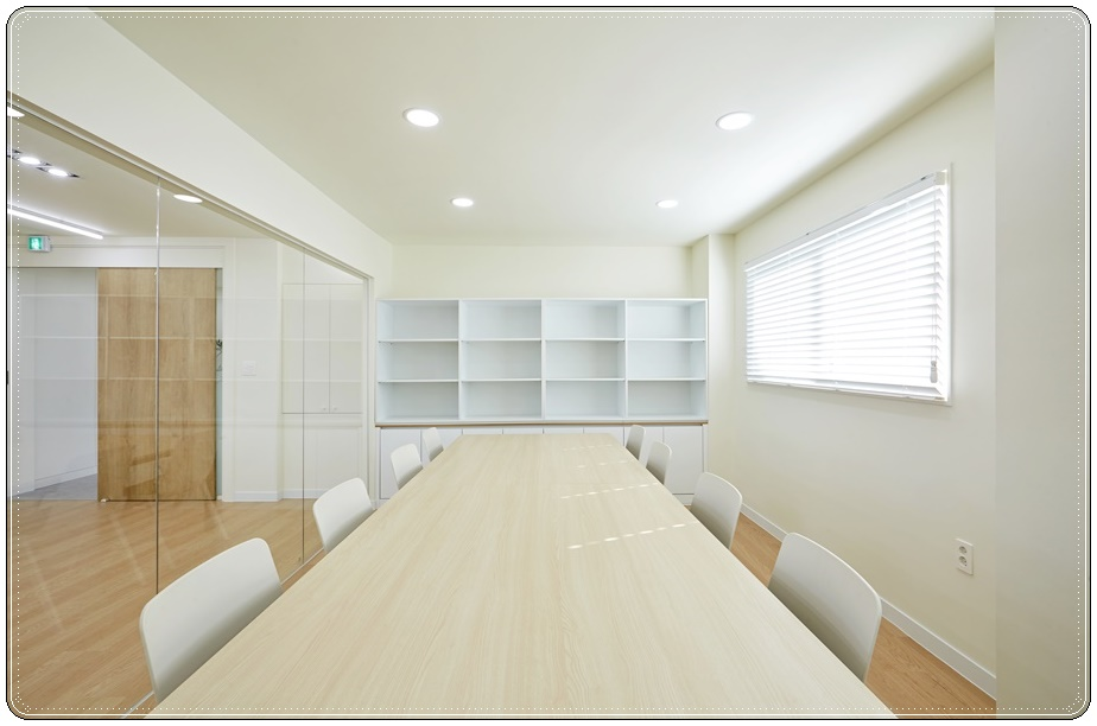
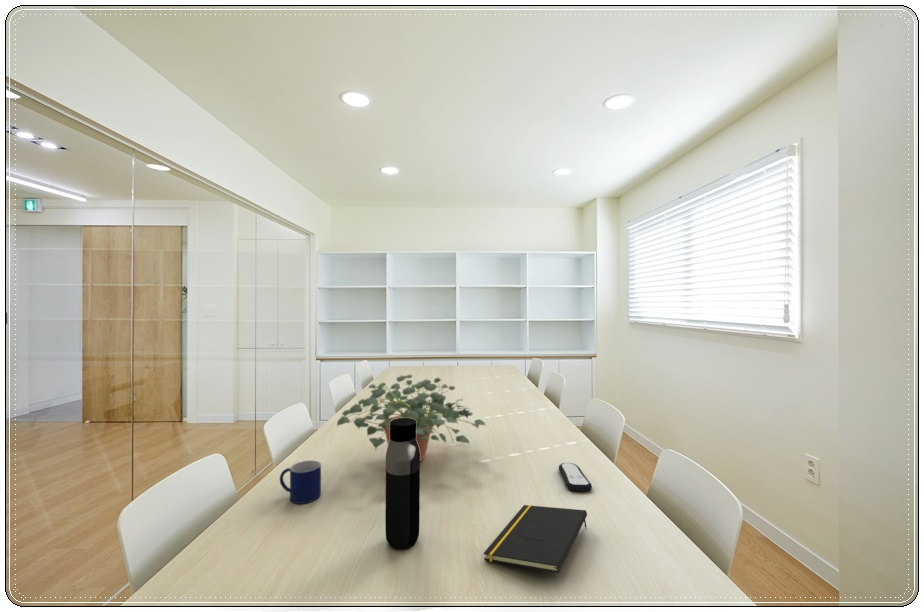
+ water bottle (402, 481)
+ notepad (538, 533)
+ remote control (573, 475)
+ potted plant (417, 422)
+ mug (299, 481)
